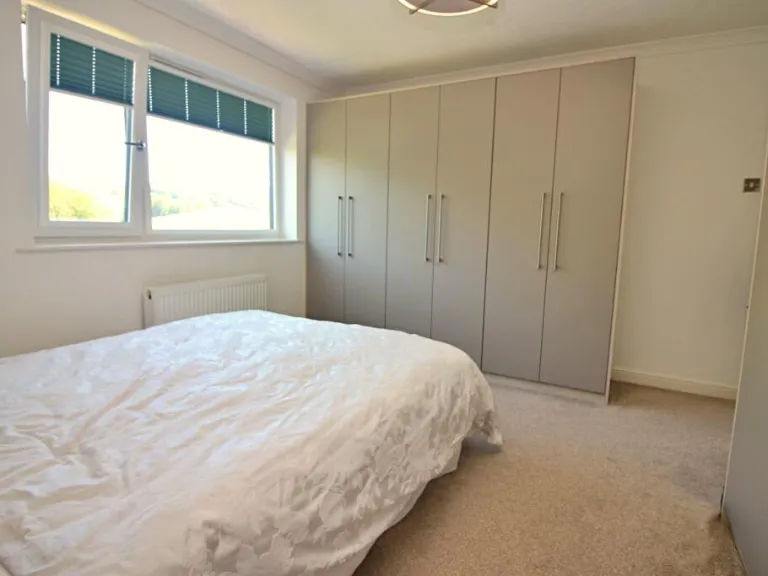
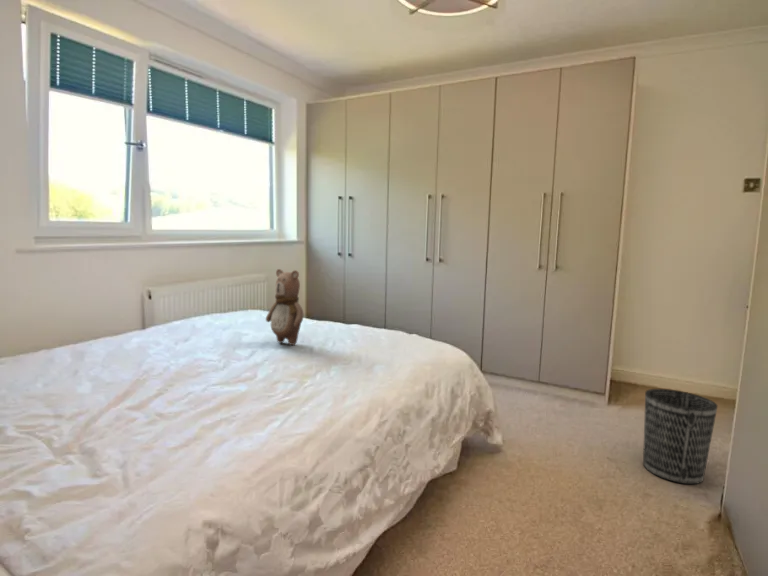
+ wastebasket (676, 434)
+ teddy bear (286, 307)
